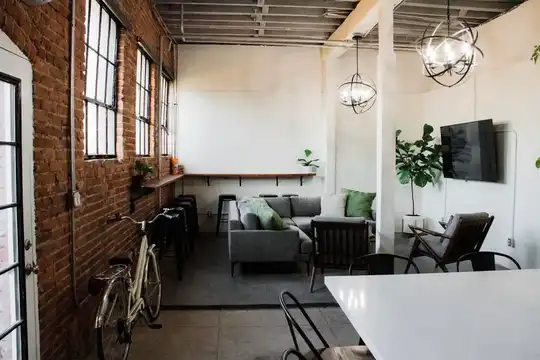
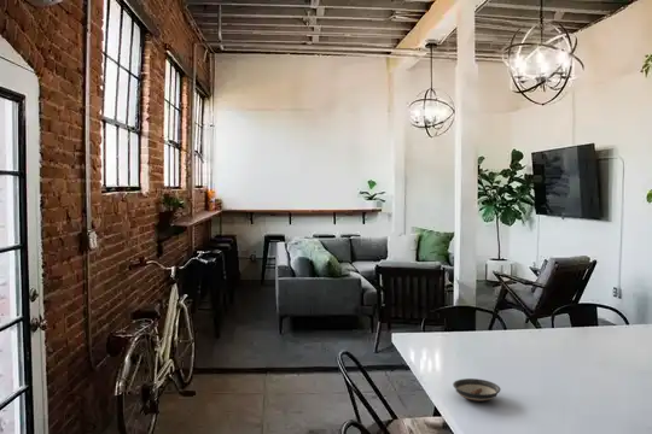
+ saucer (476, 391)
